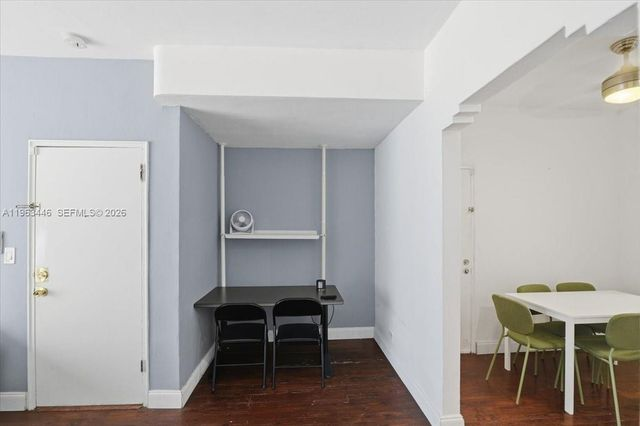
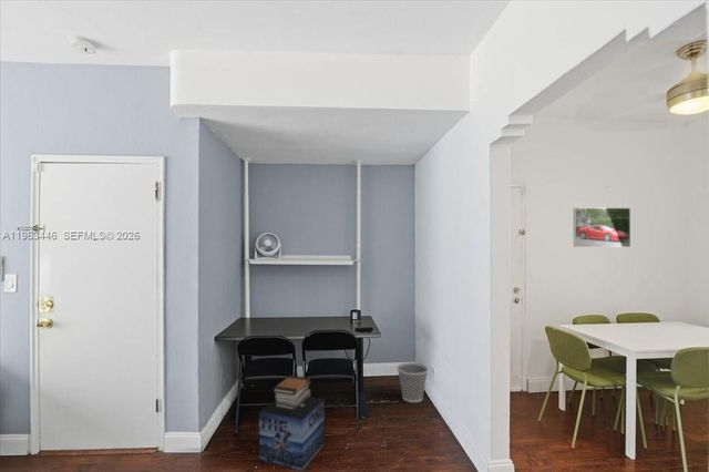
+ book stack (292, 391)
+ wastebasket (412, 382)
+ cardboard box (292, 428)
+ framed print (602, 227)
